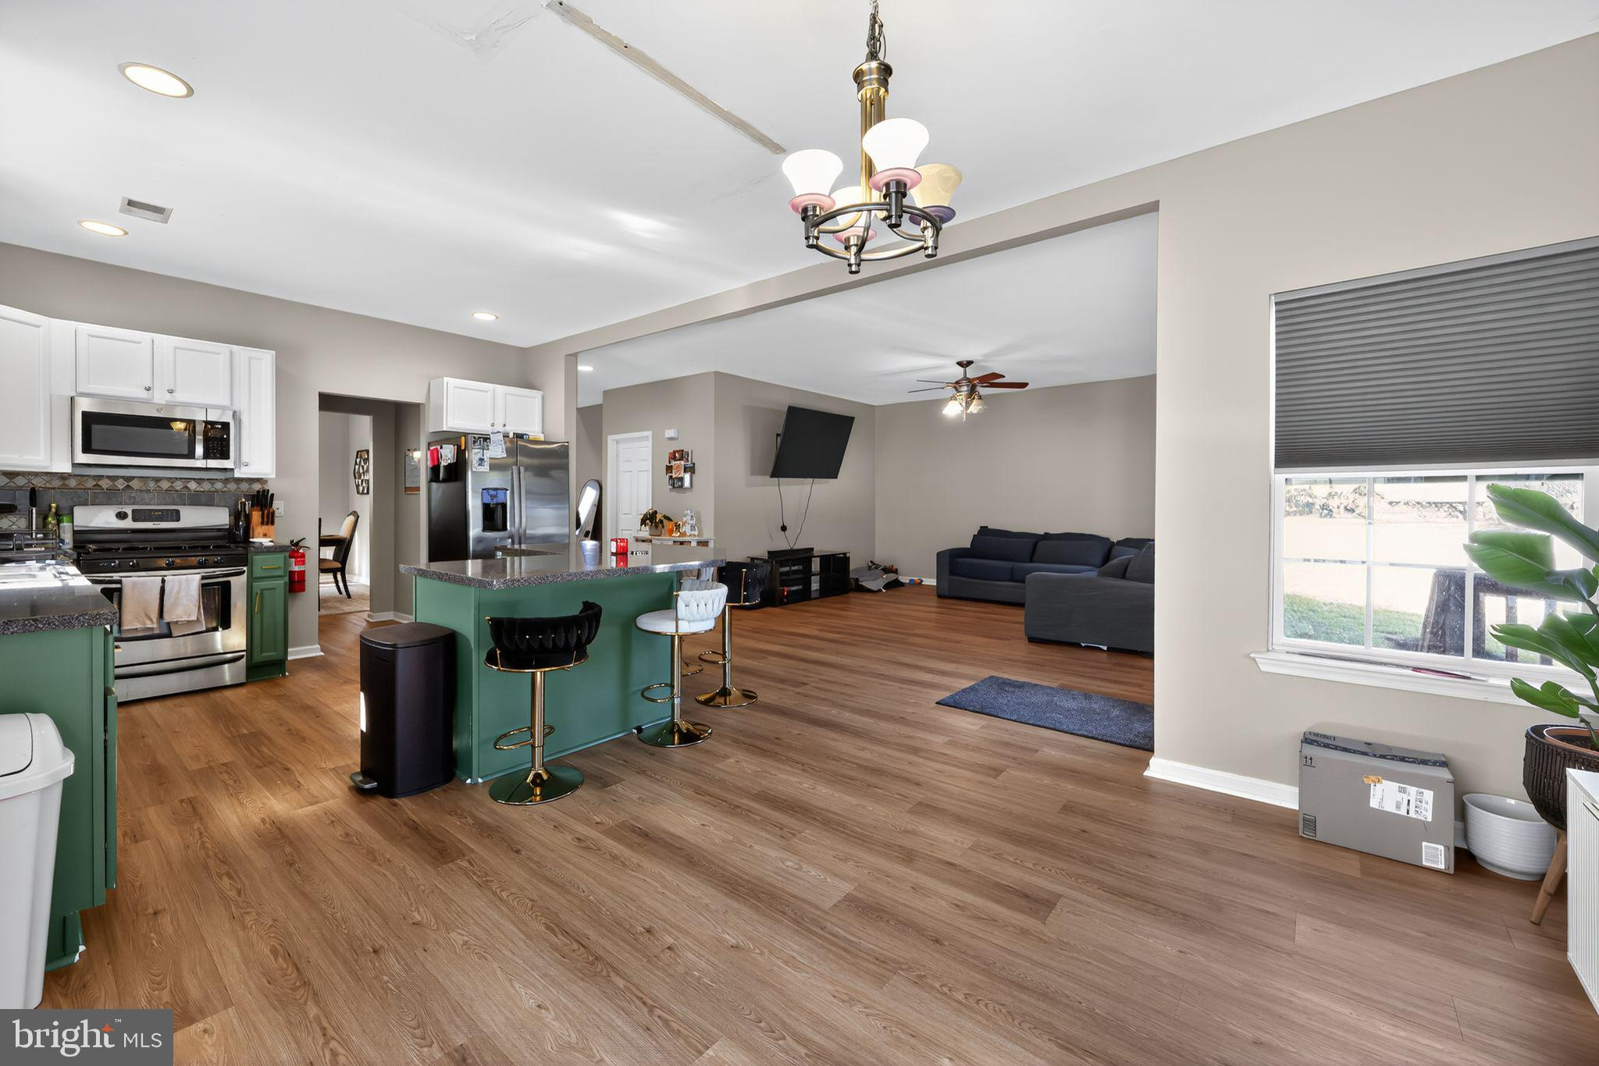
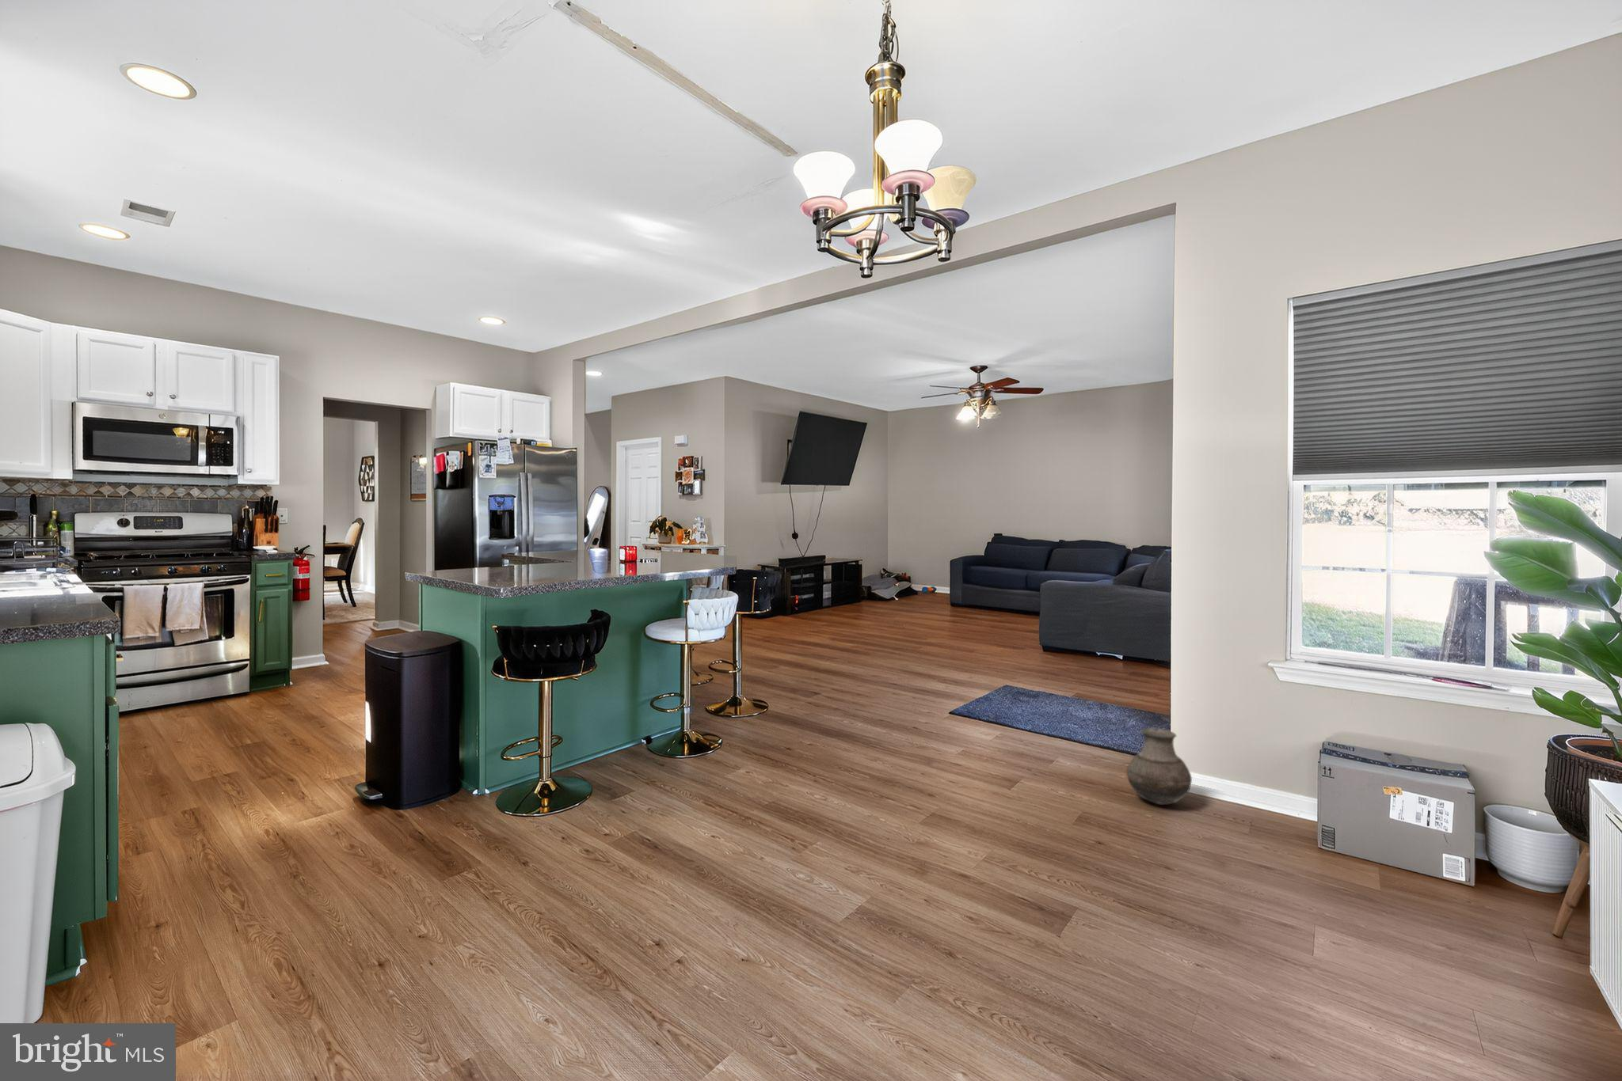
+ vase (1157, 767)
